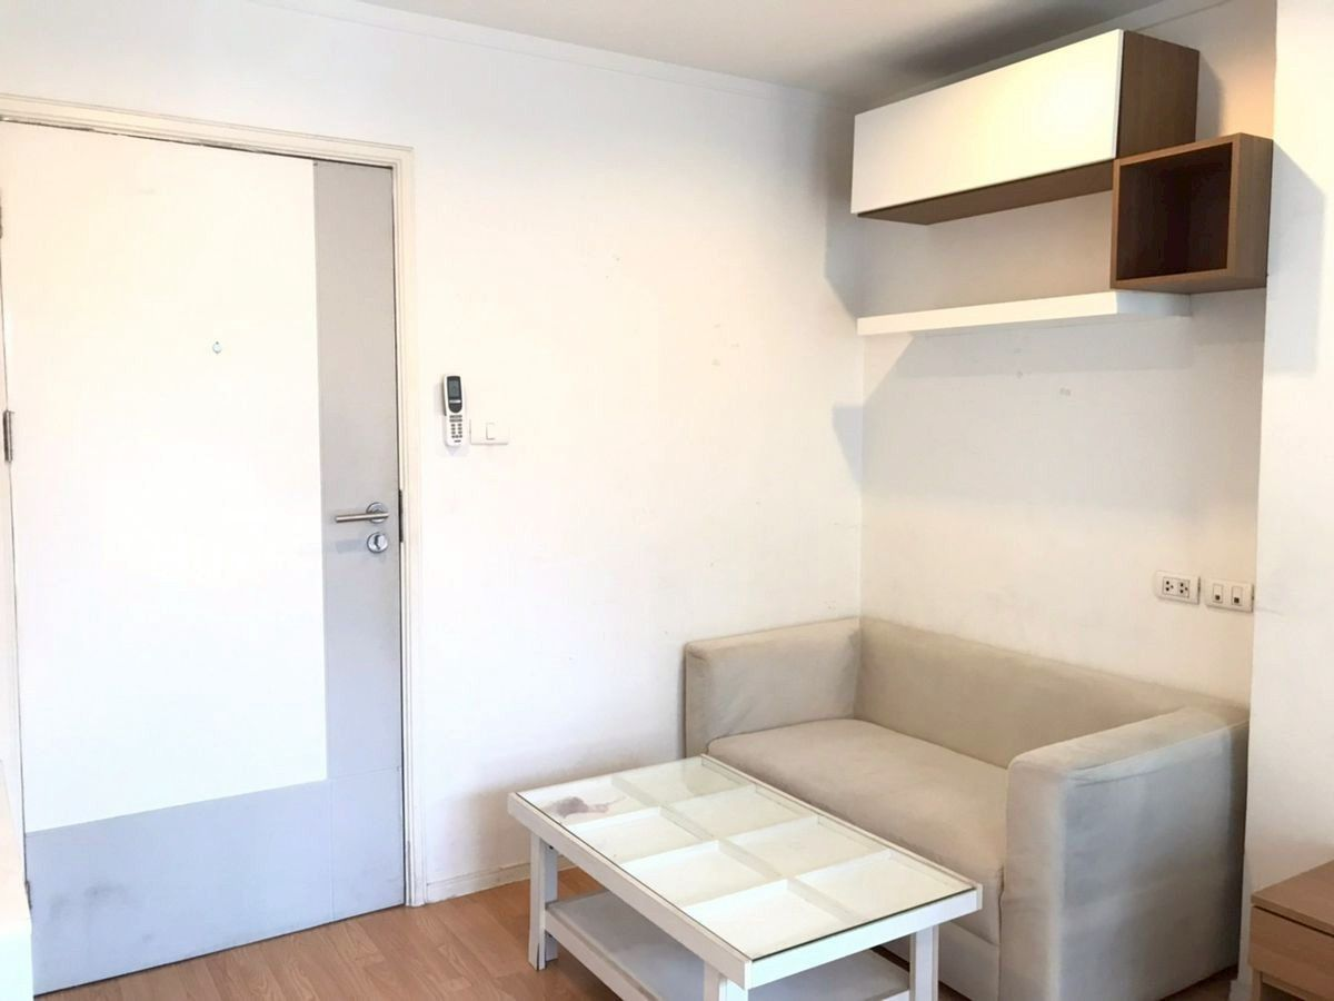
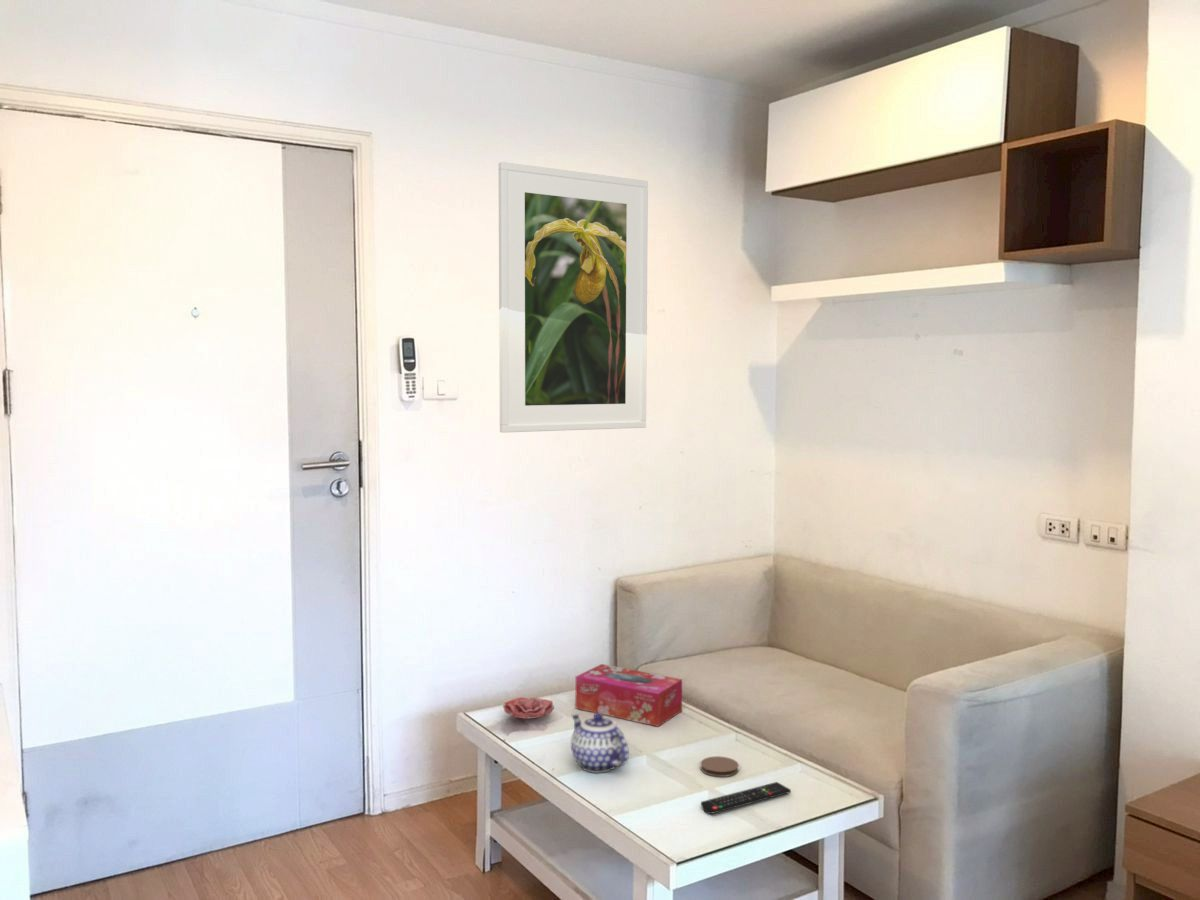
+ teapot (598, 739)
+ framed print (576, 302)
+ tissue box (628, 693)
+ flower (528, 709)
+ remote control (745, 798)
+ coaster (719, 766)
